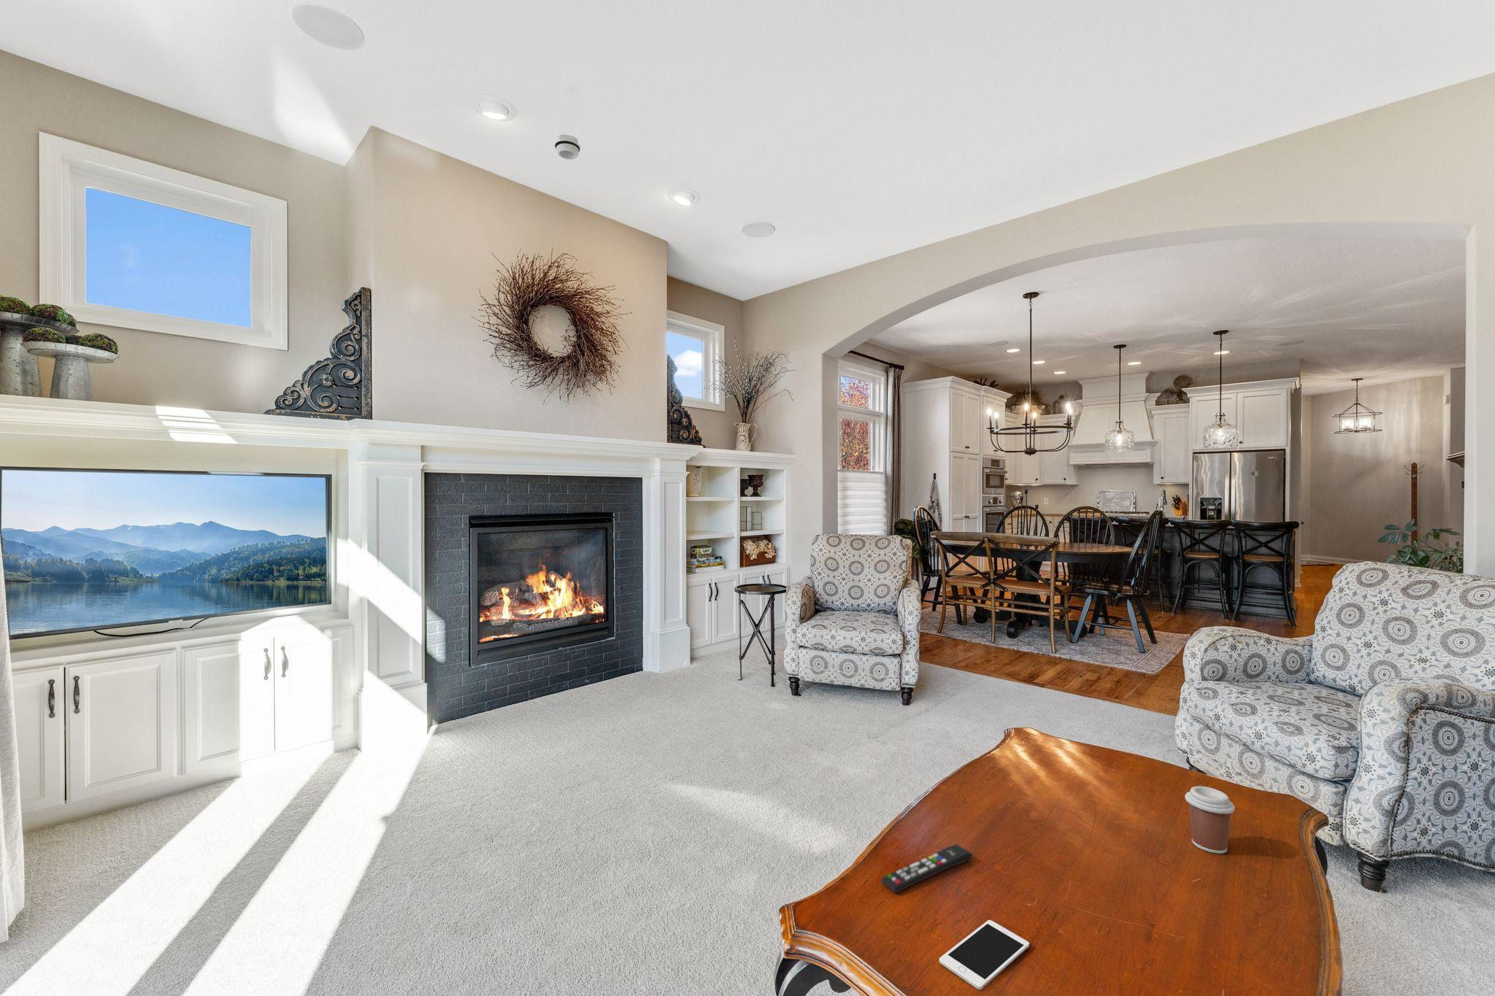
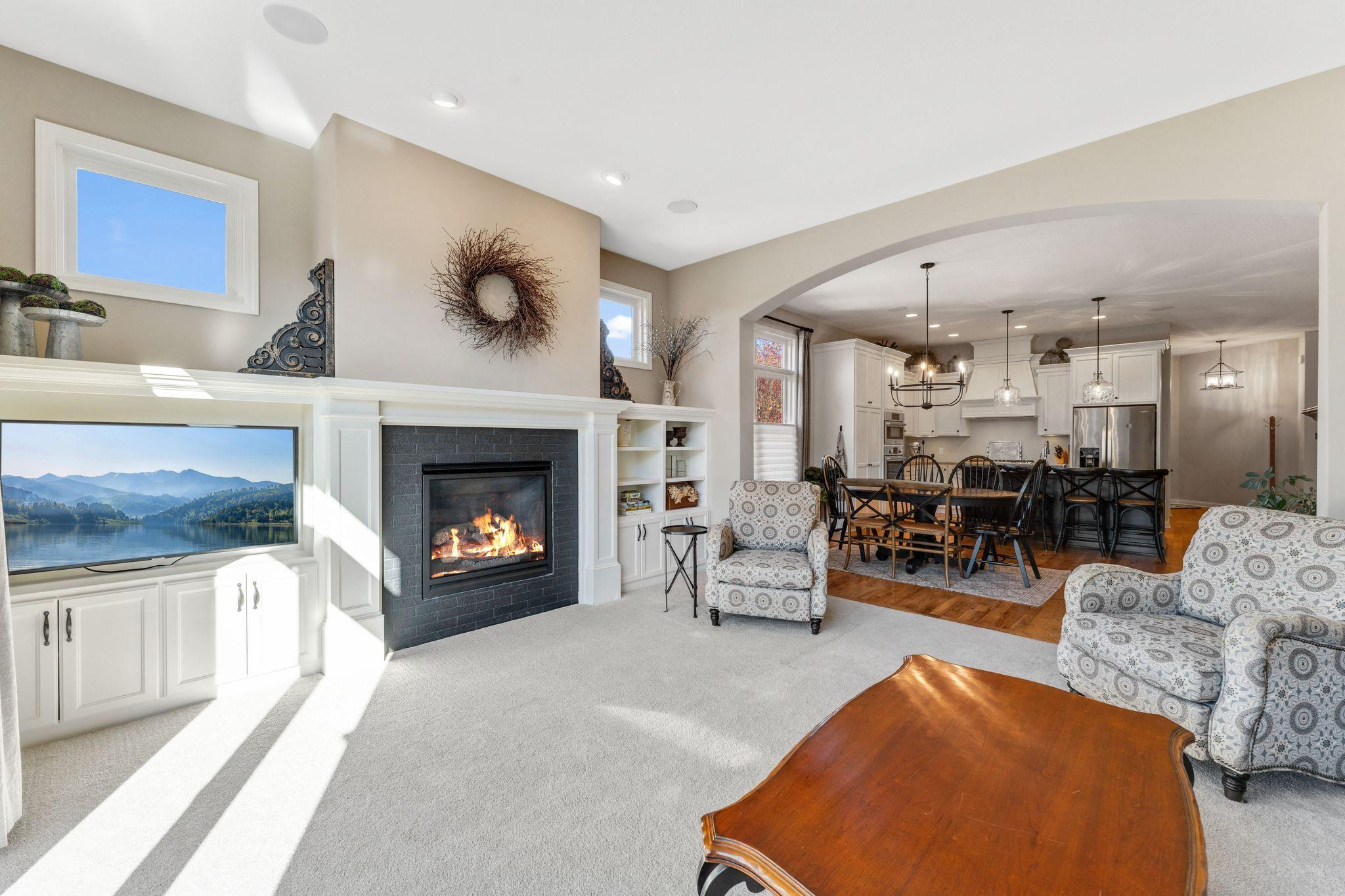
- coffee cup (1209, 818)
- remote control (928, 866)
- smoke detector (567, 148)
- cell phone (985, 953)
